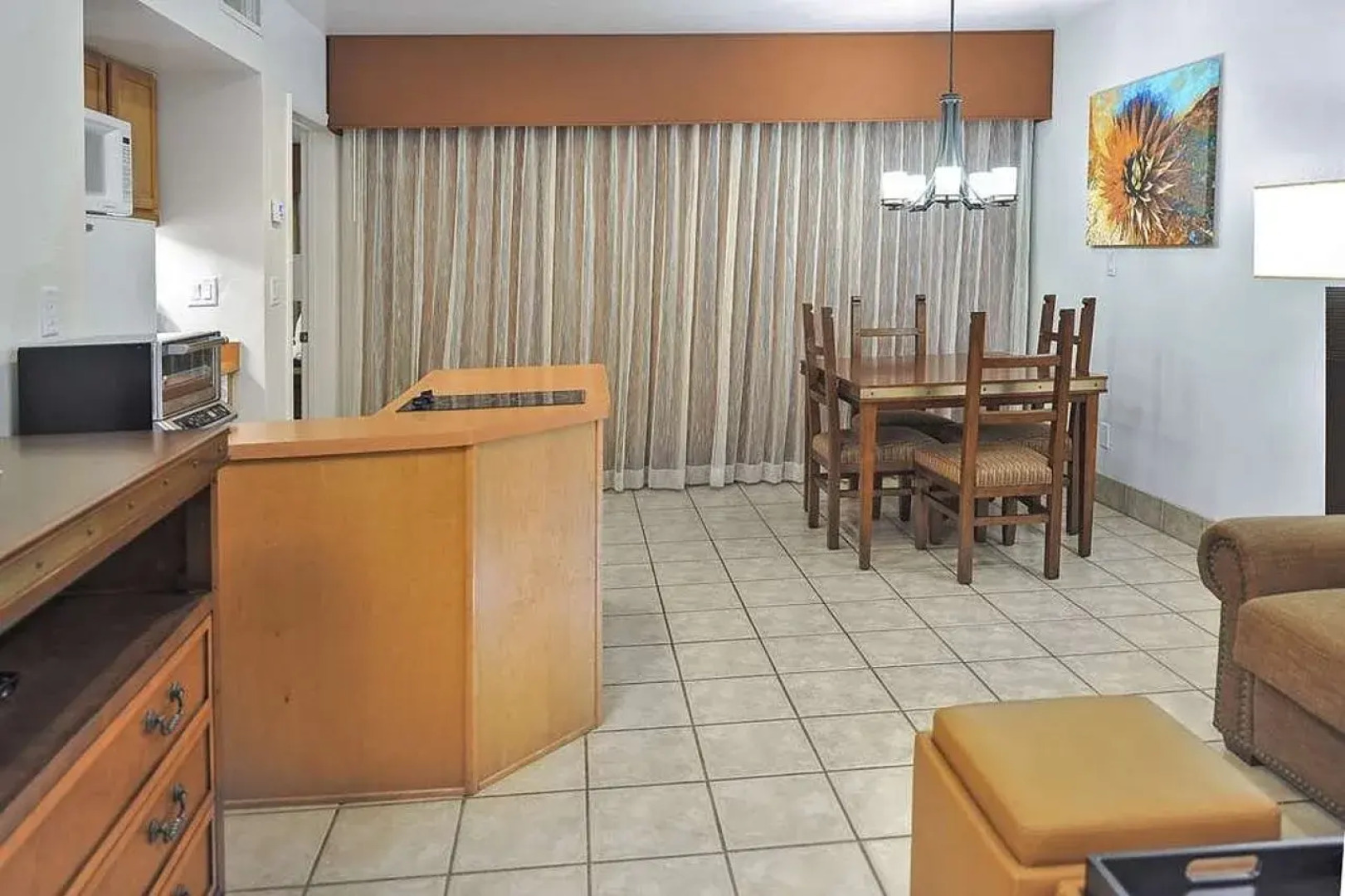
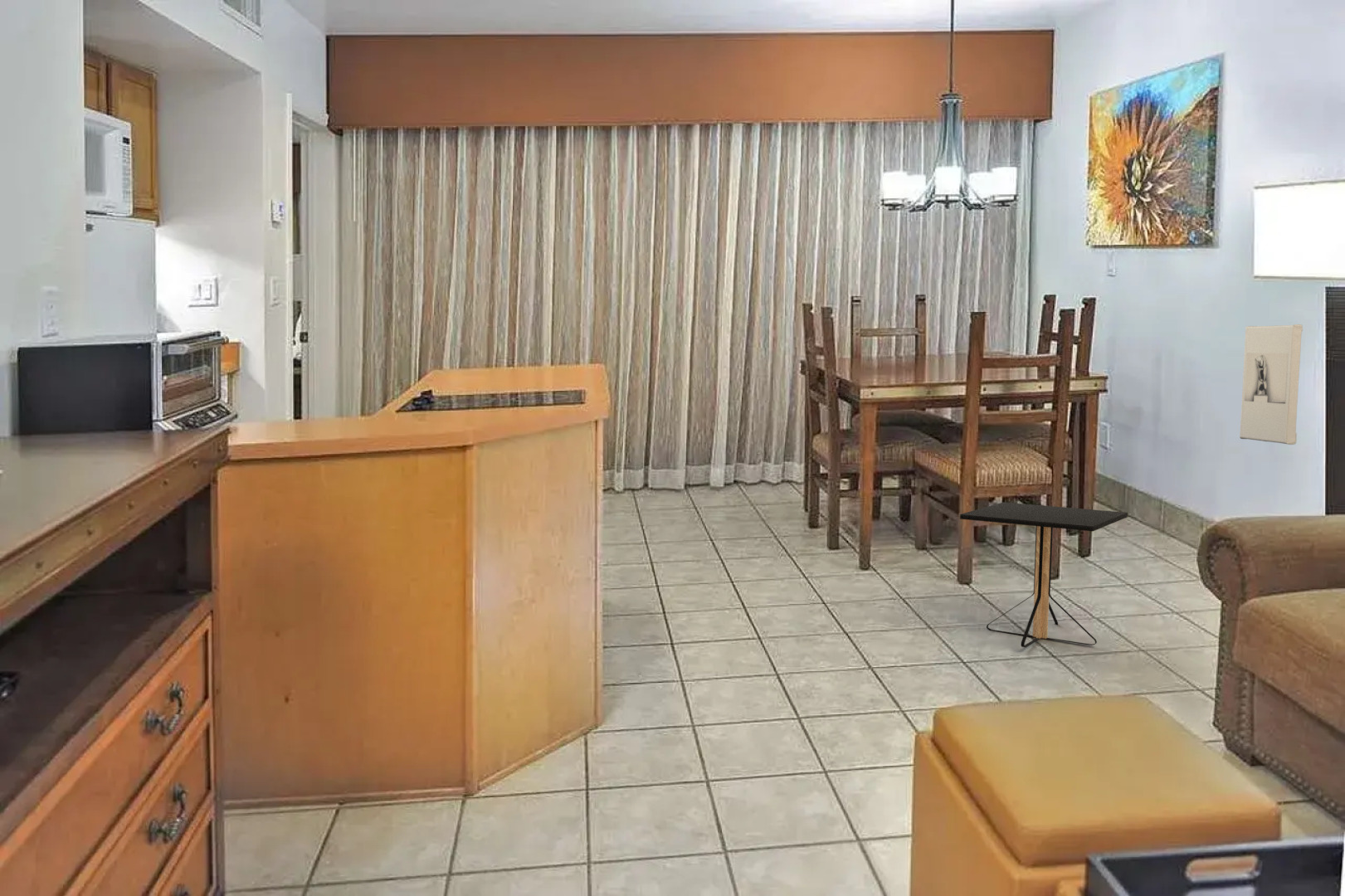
+ wall sculpture (1269, 383)
+ side table (1042, 576)
